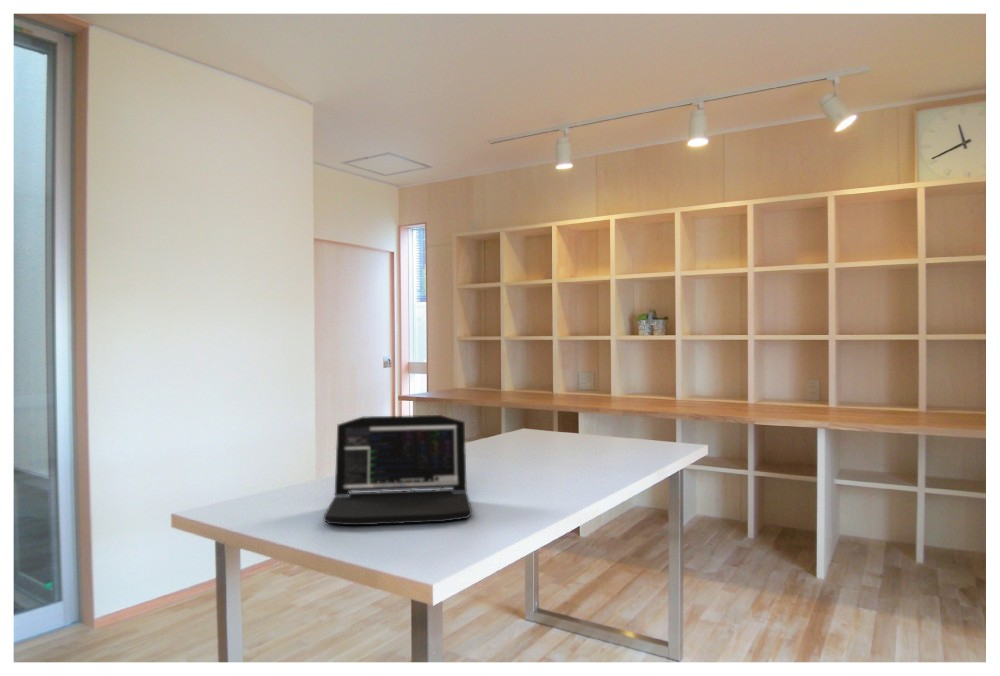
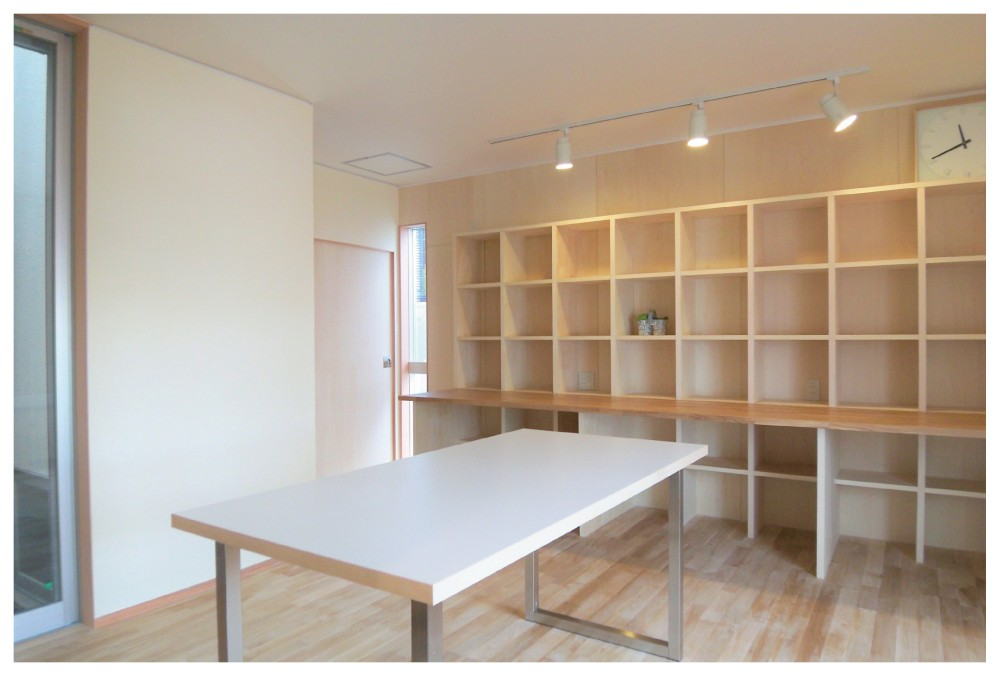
- laptop (400, 465)
